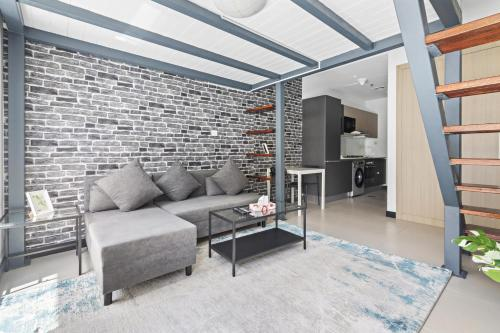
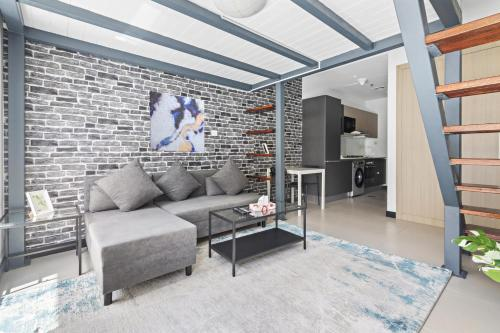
+ wall art (178, 123)
